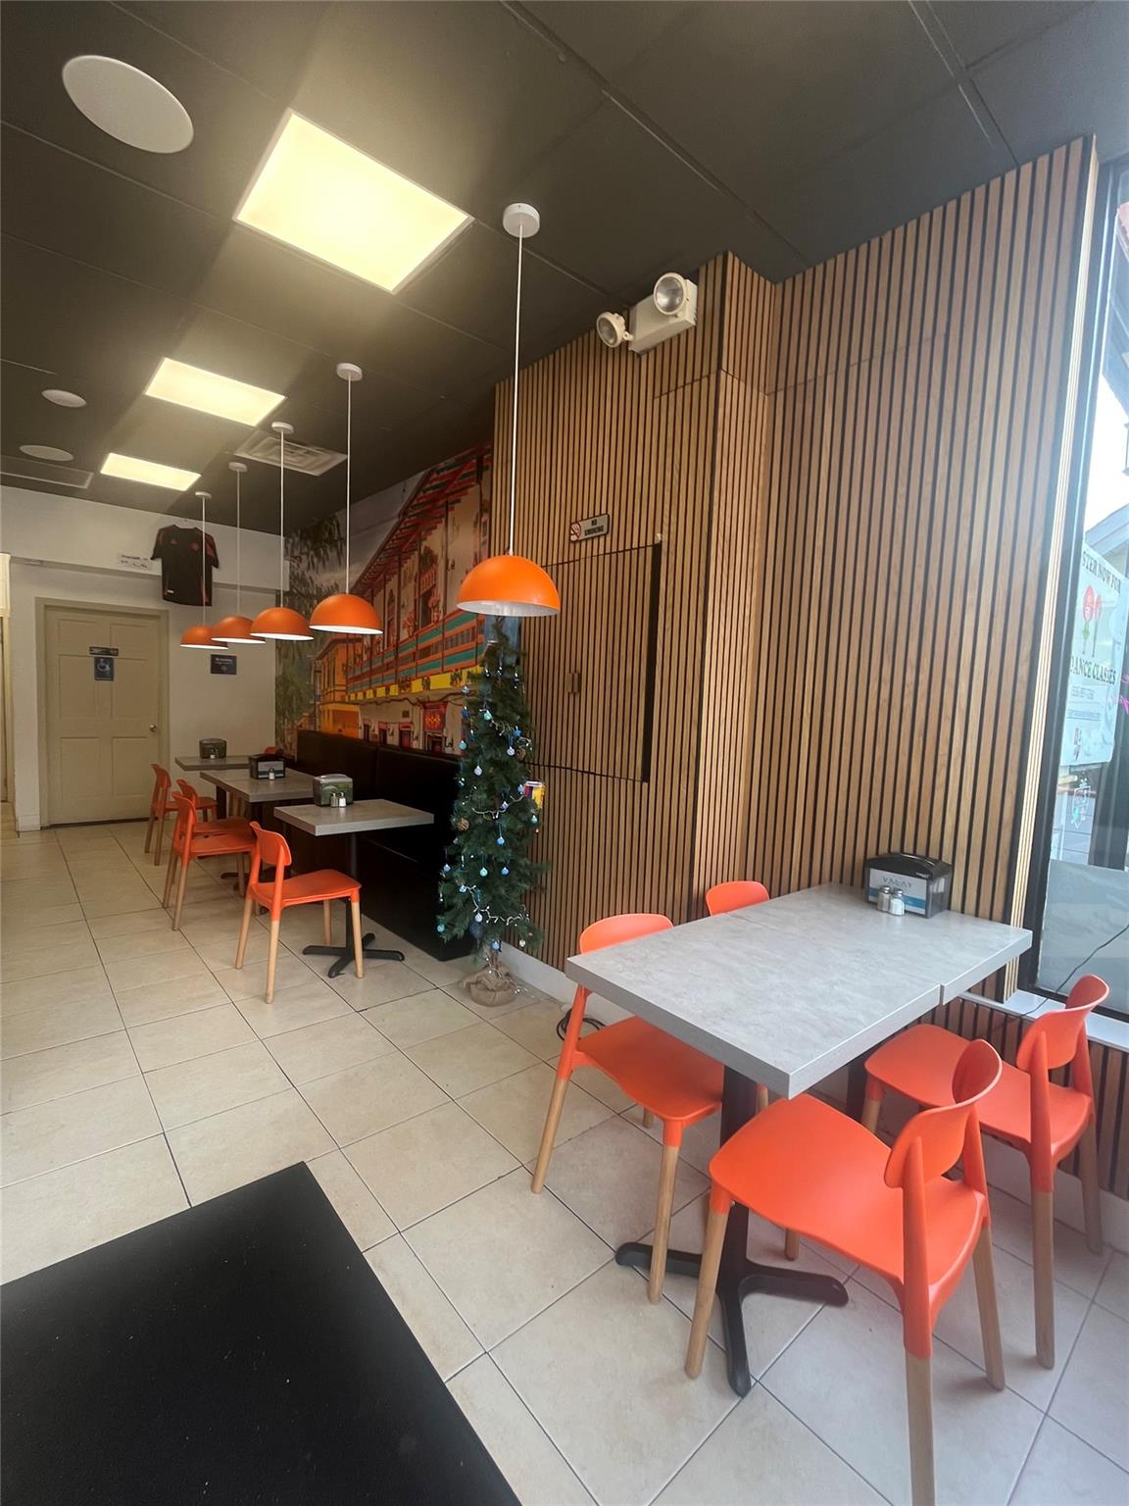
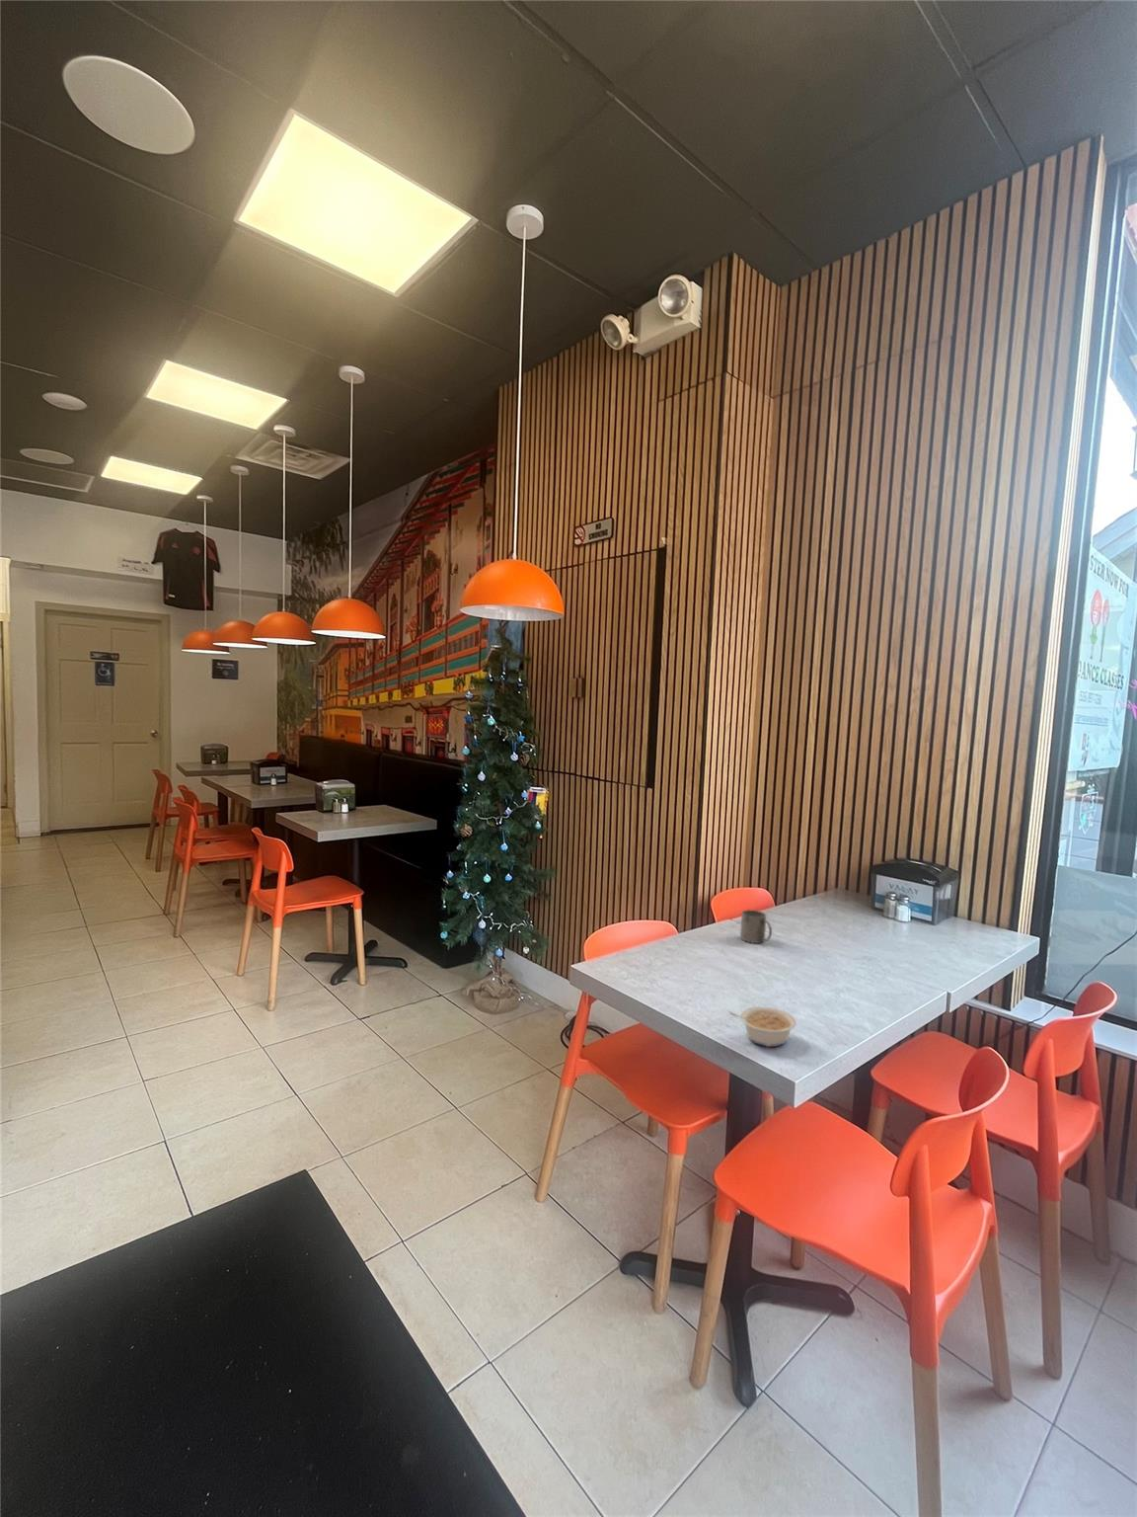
+ mug (757, 927)
+ legume (766, 1026)
